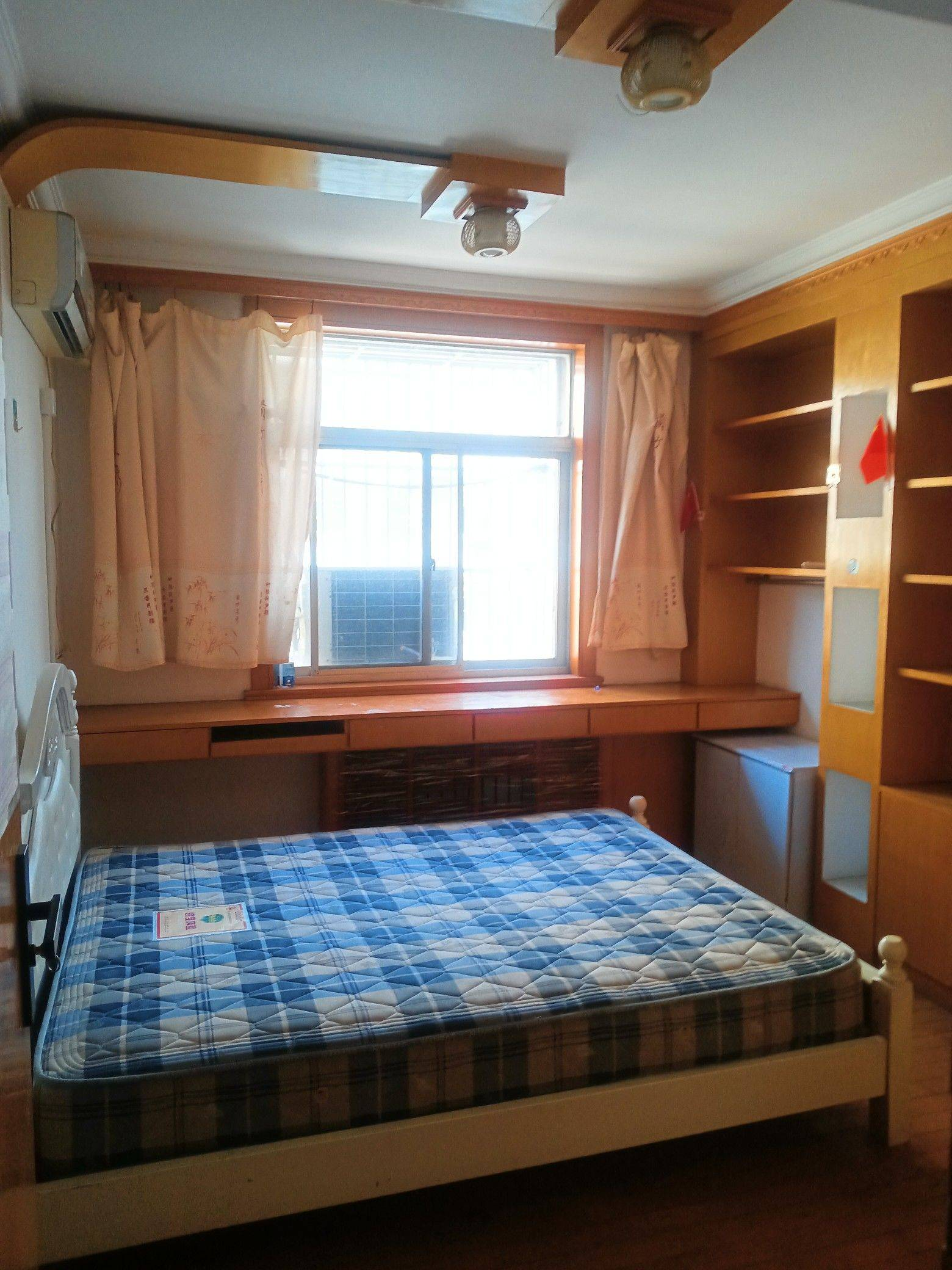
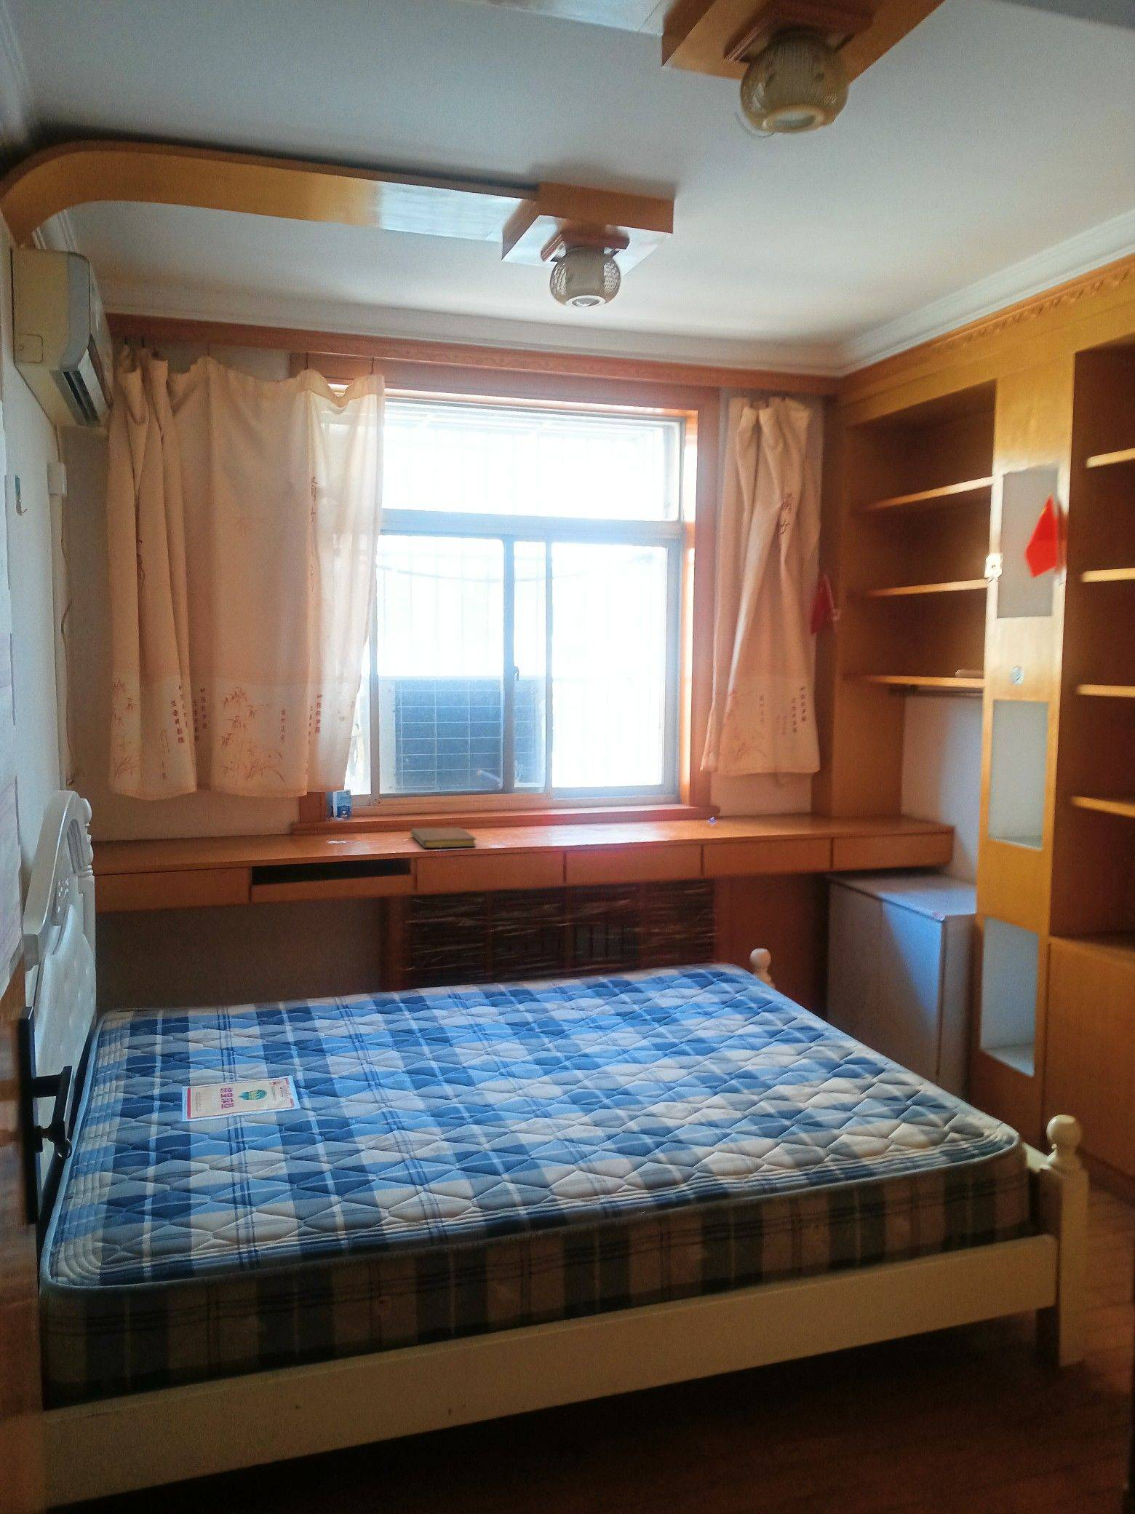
+ notebook (442, 837)
